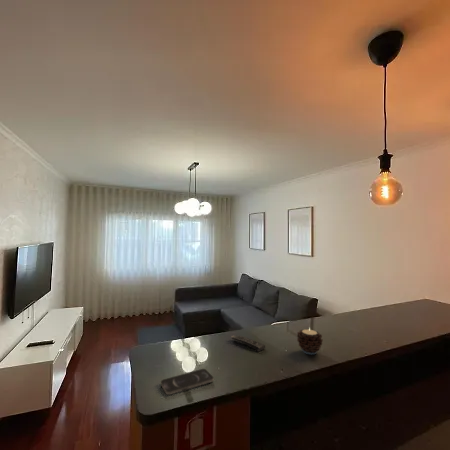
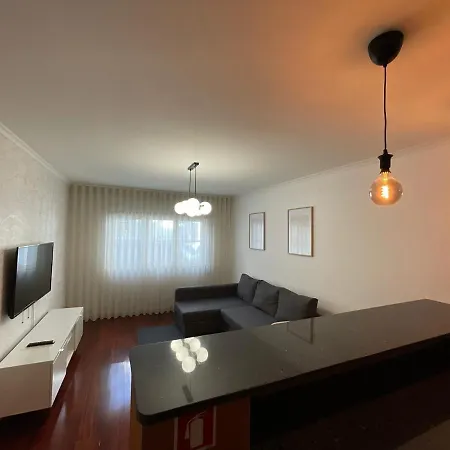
- smartphone (187, 380)
- candle (309, 339)
- remote control (246, 341)
